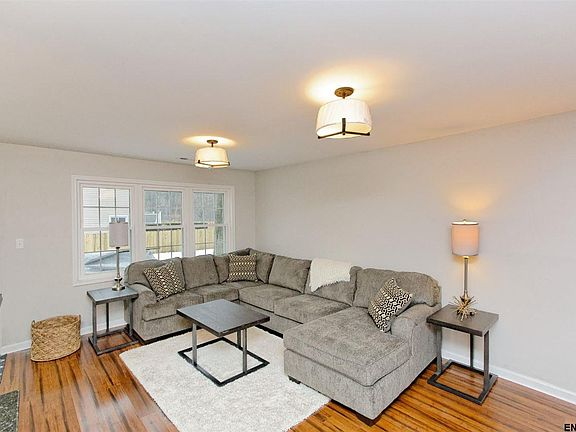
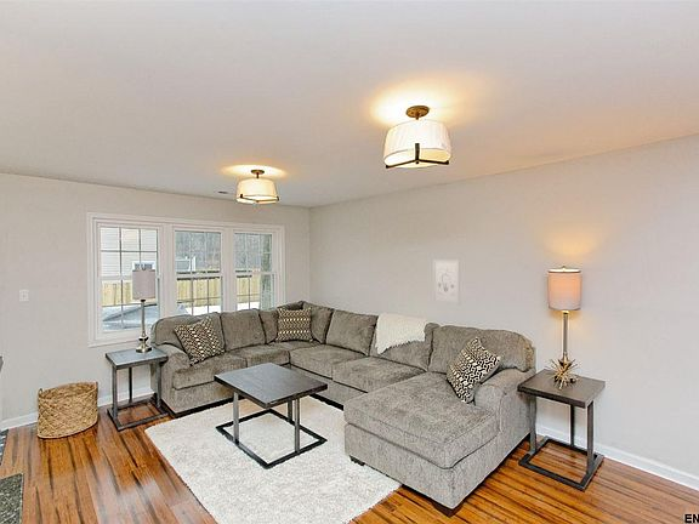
+ wall art (445, 281)
